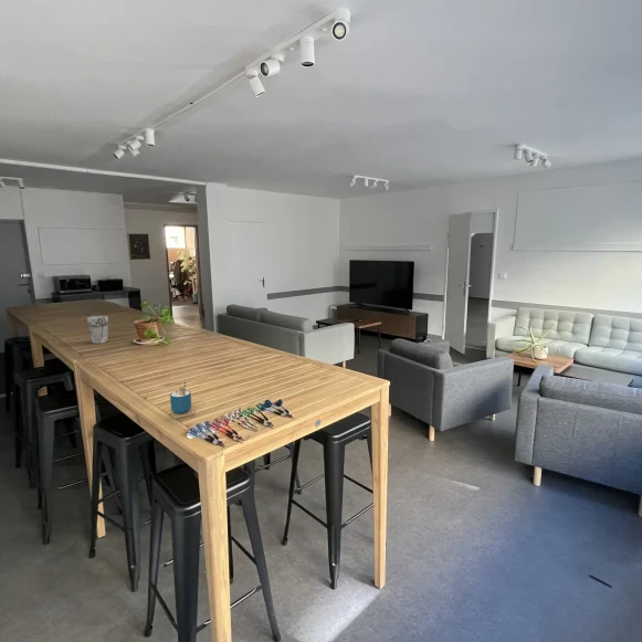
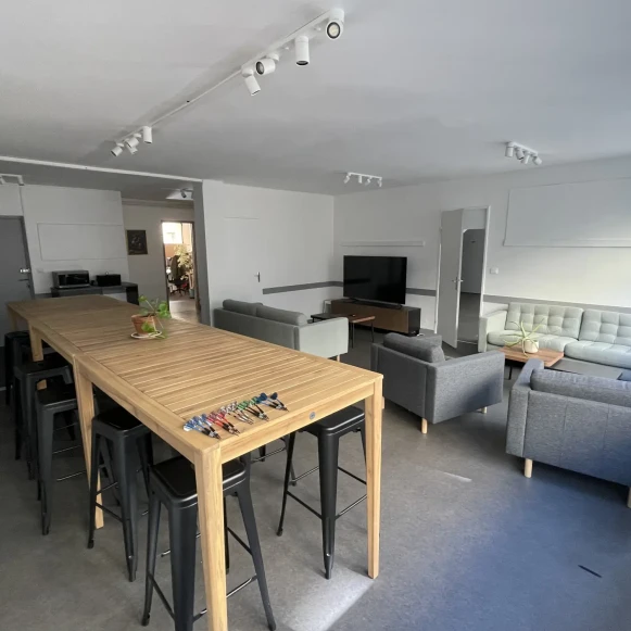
- cup (180, 396)
- cup (98, 329)
